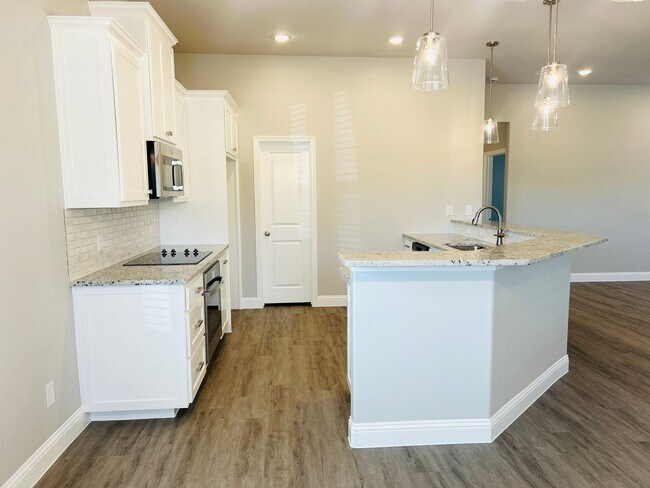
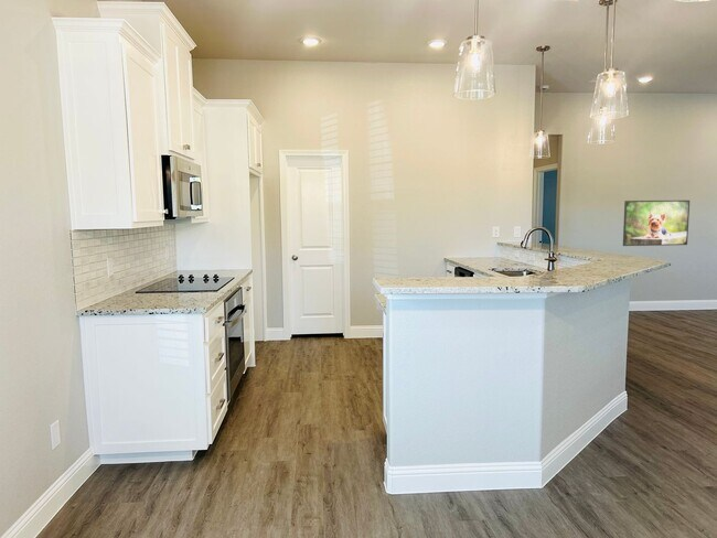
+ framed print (656, 223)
